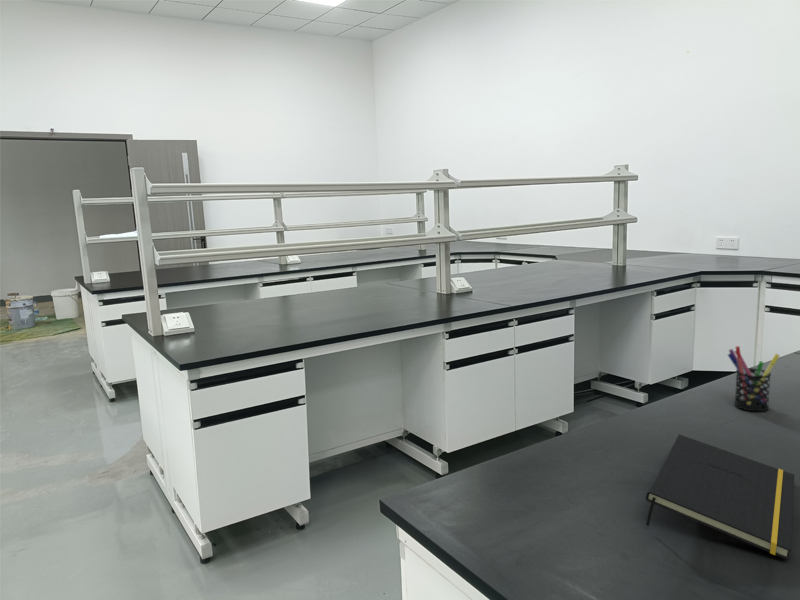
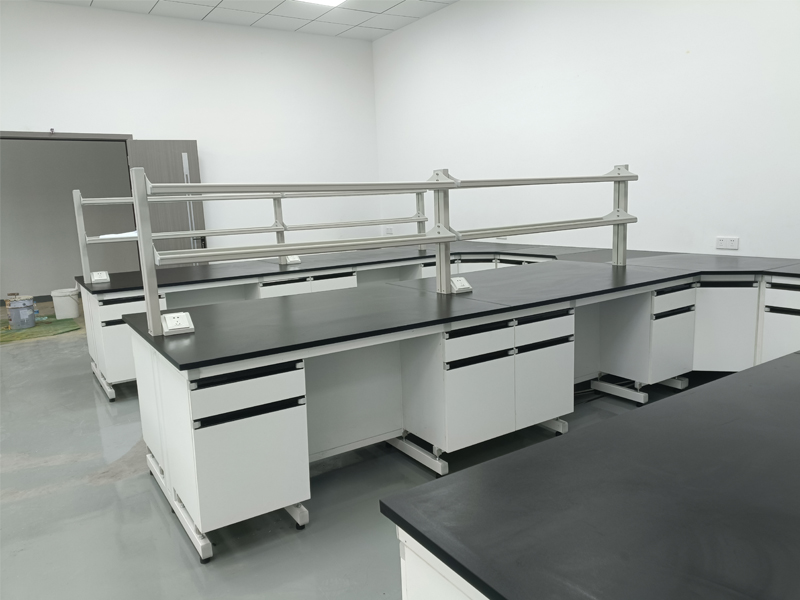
- notepad (724, 486)
- pen holder (752, 377)
